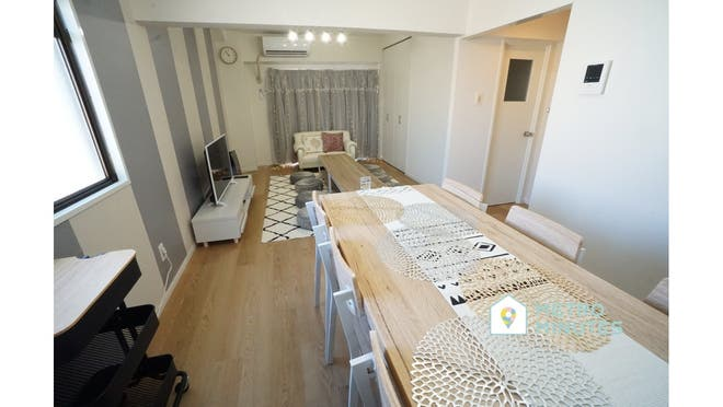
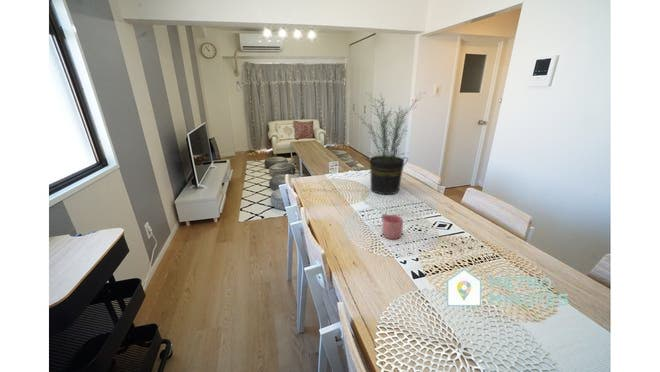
+ potted plant (385, 142)
+ mug (390, 225)
